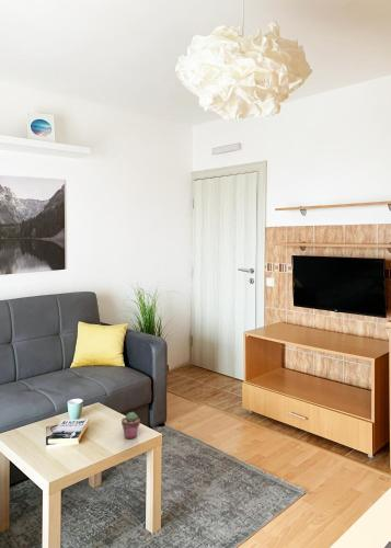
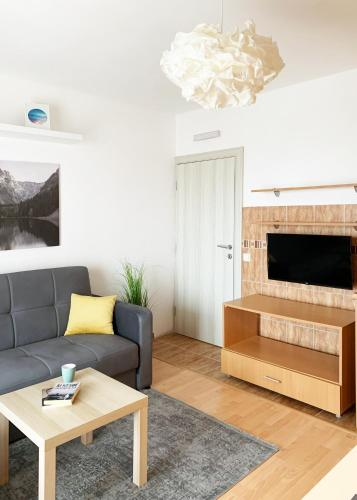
- potted succulent (130, 424)
